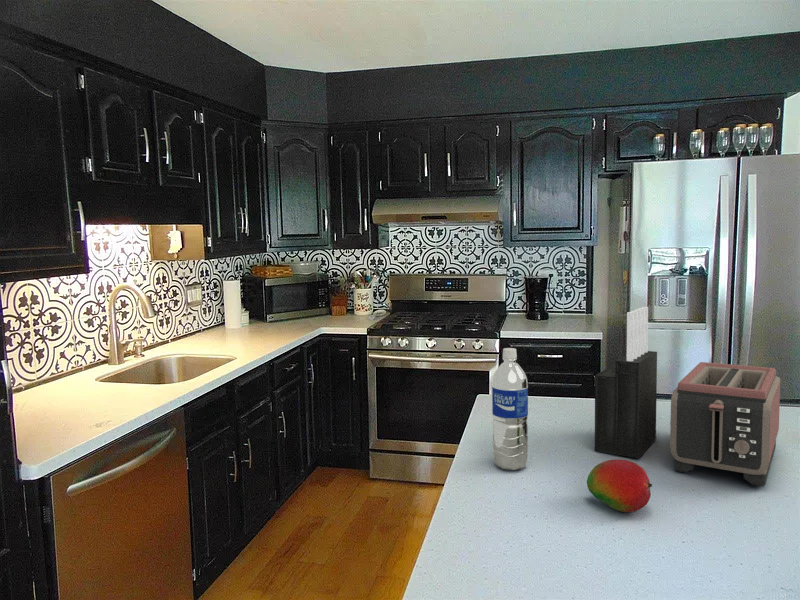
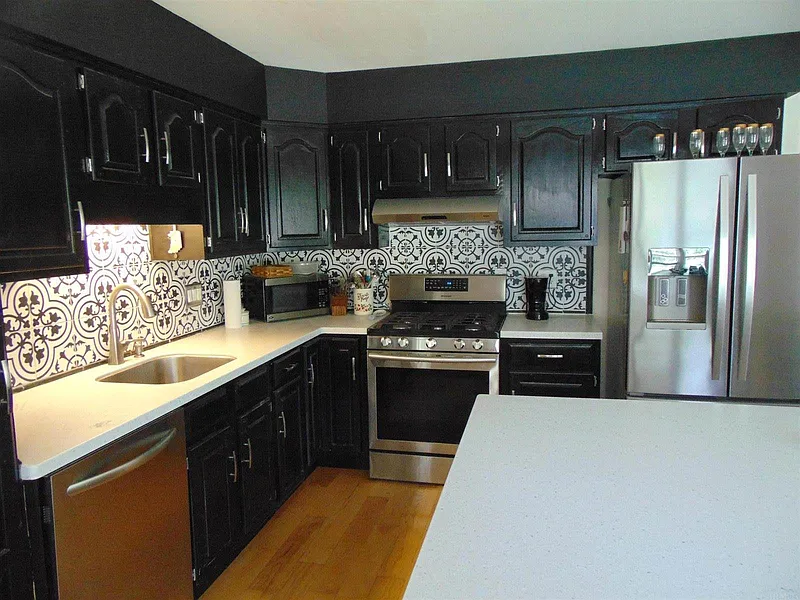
- toaster (726, 419)
- knife block (622, 377)
- fruit (618, 484)
- water bottle (510, 408)
